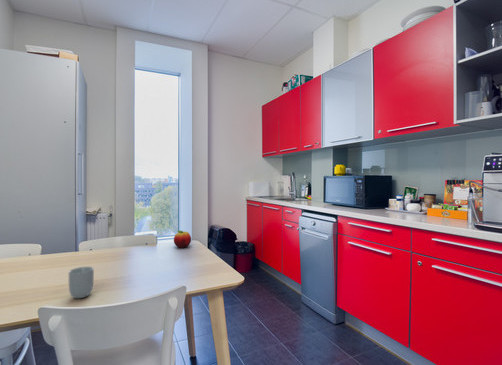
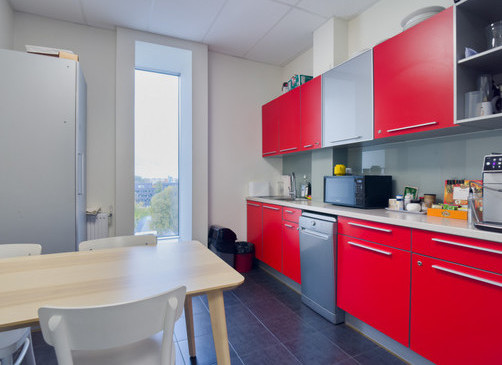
- cup (81, 283)
- fruit (182, 238)
